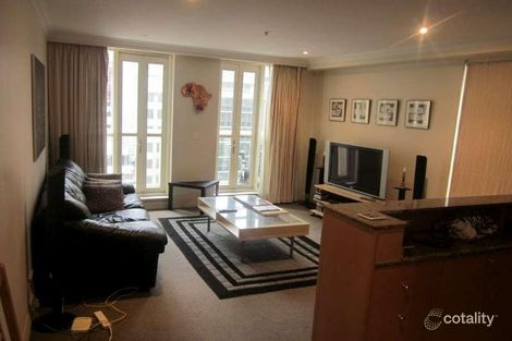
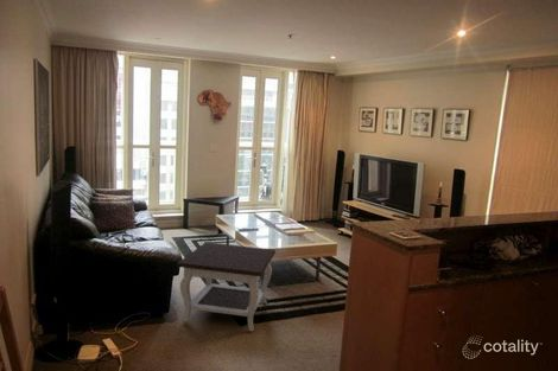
+ side table (228, 286)
